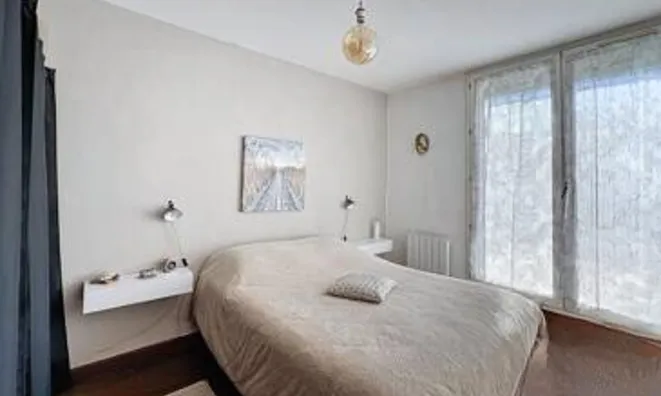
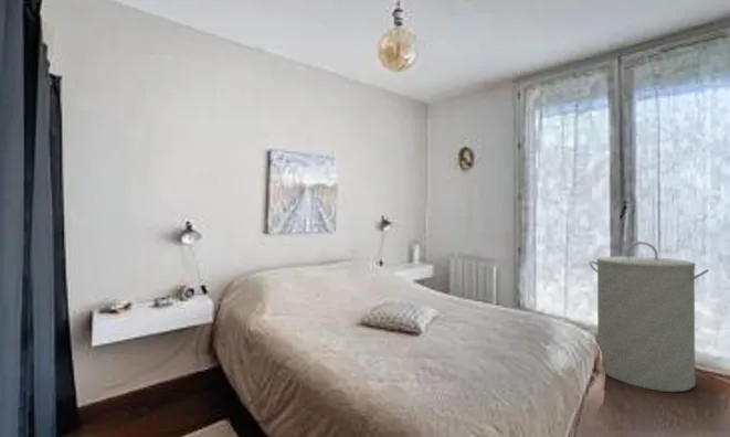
+ laundry hamper (643, 308)
